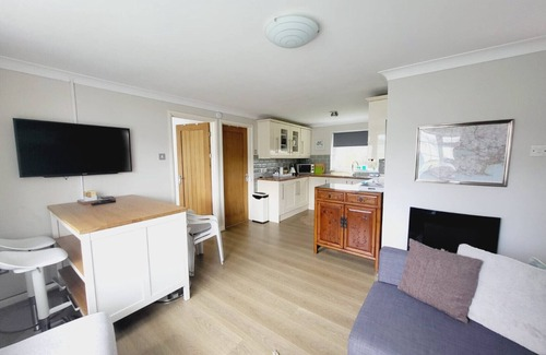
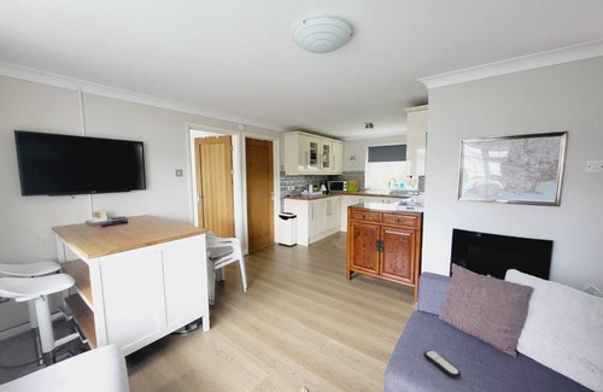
+ remote control (441, 363)
